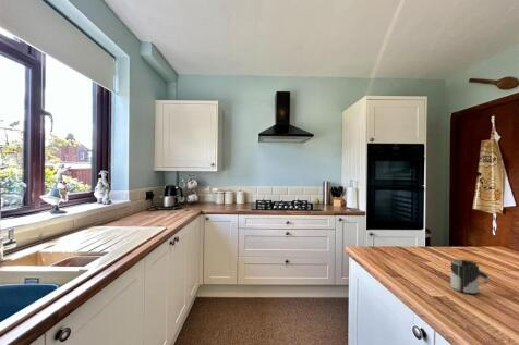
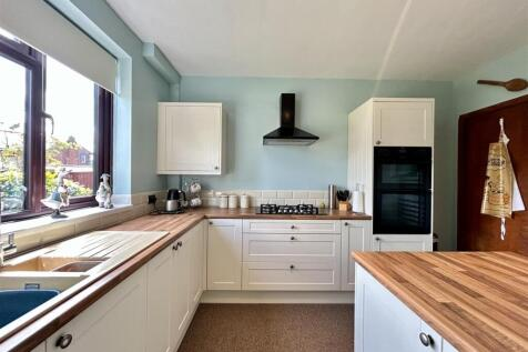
- cup (469, 276)
